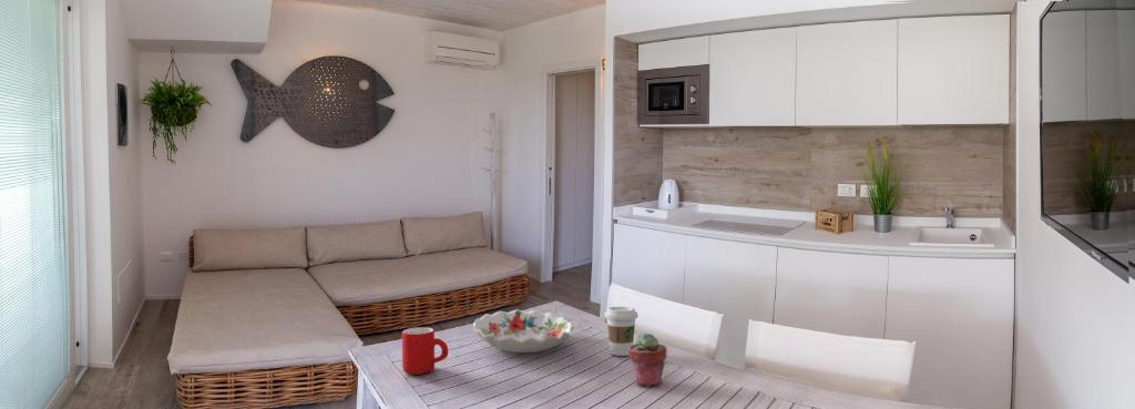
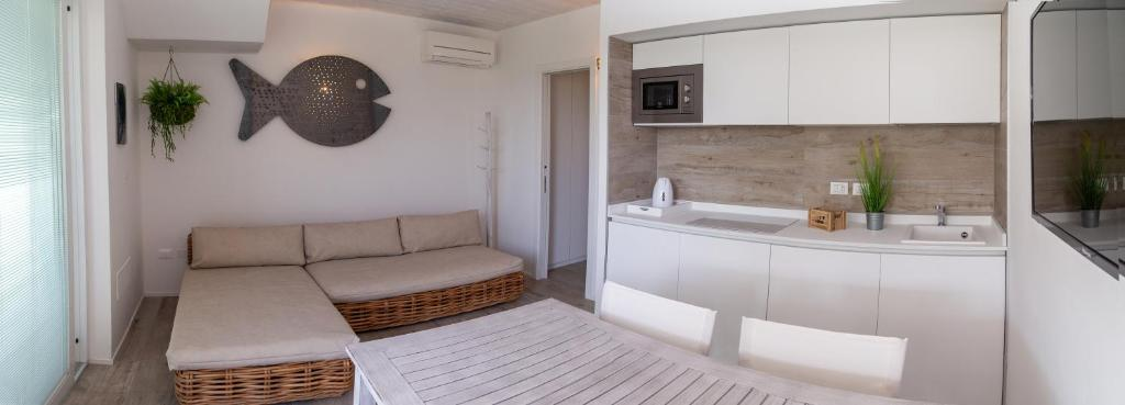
- coffee cup (621, 330)
- decorative bowl (523, 331)
- mug (426, 351)
- potted succulent (647, 357)
